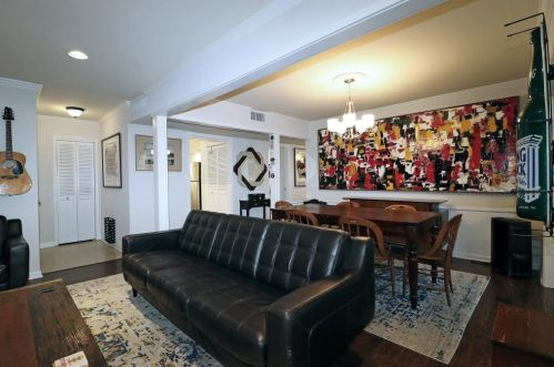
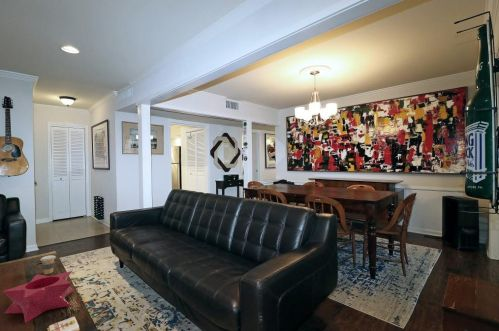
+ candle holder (46, 293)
+ coffee cup (48, 264)
